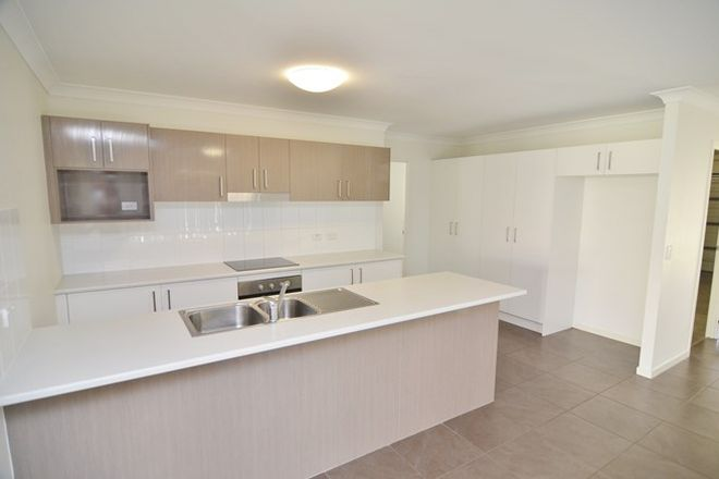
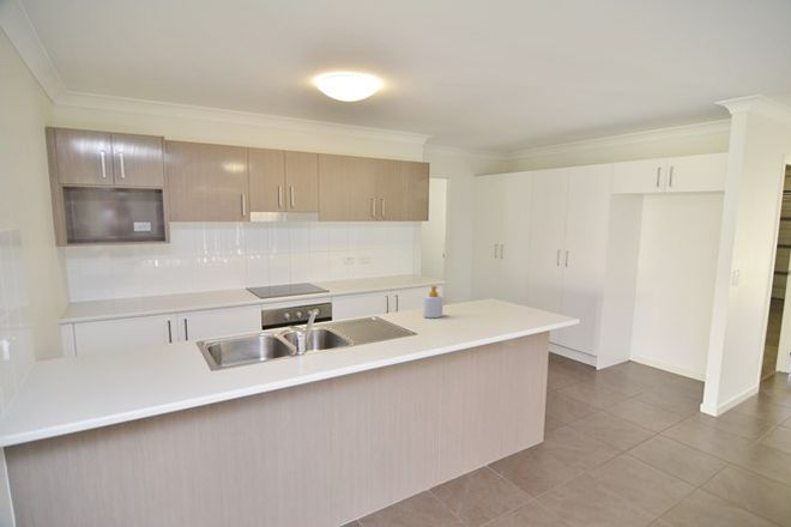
+ soap bottle (433, 301)
